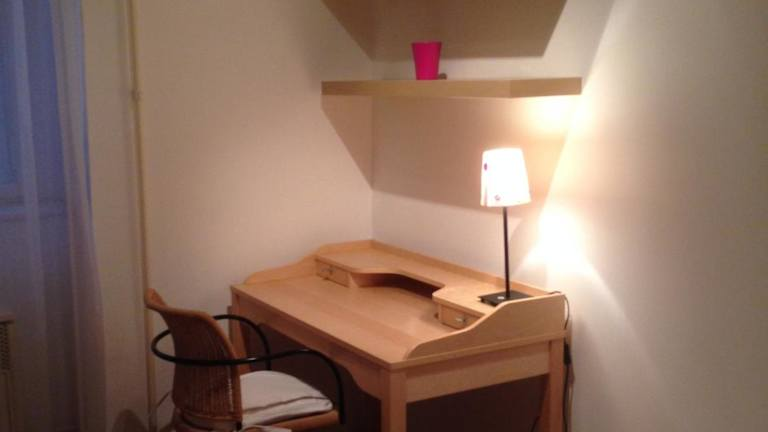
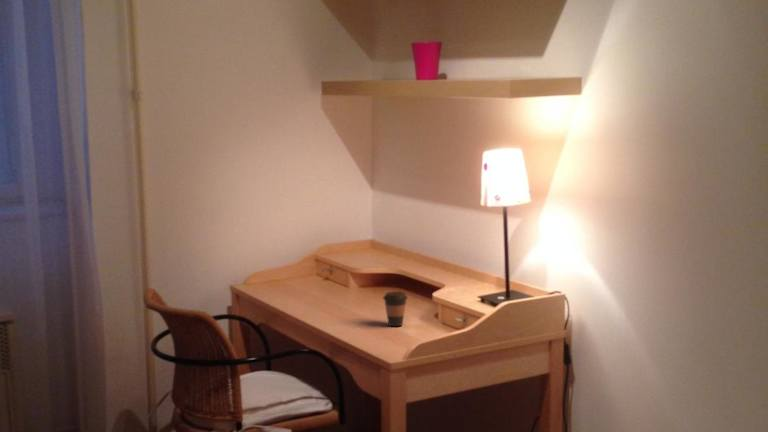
+ coffee cup (395, 309)
